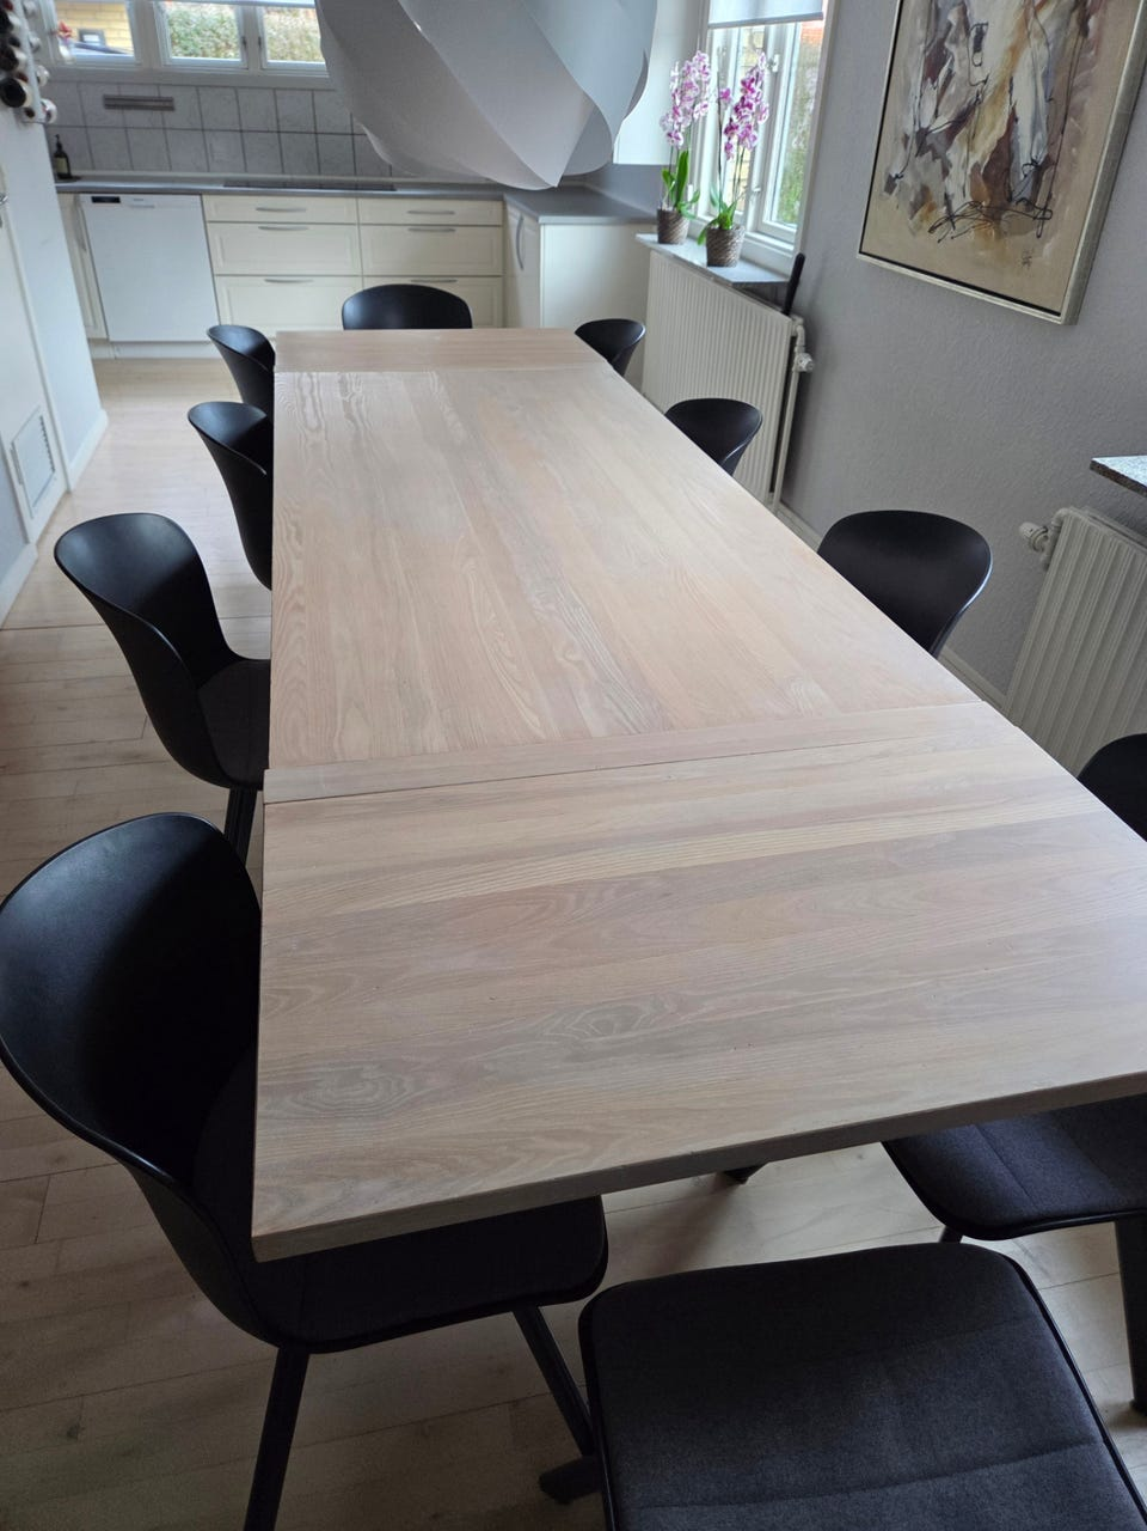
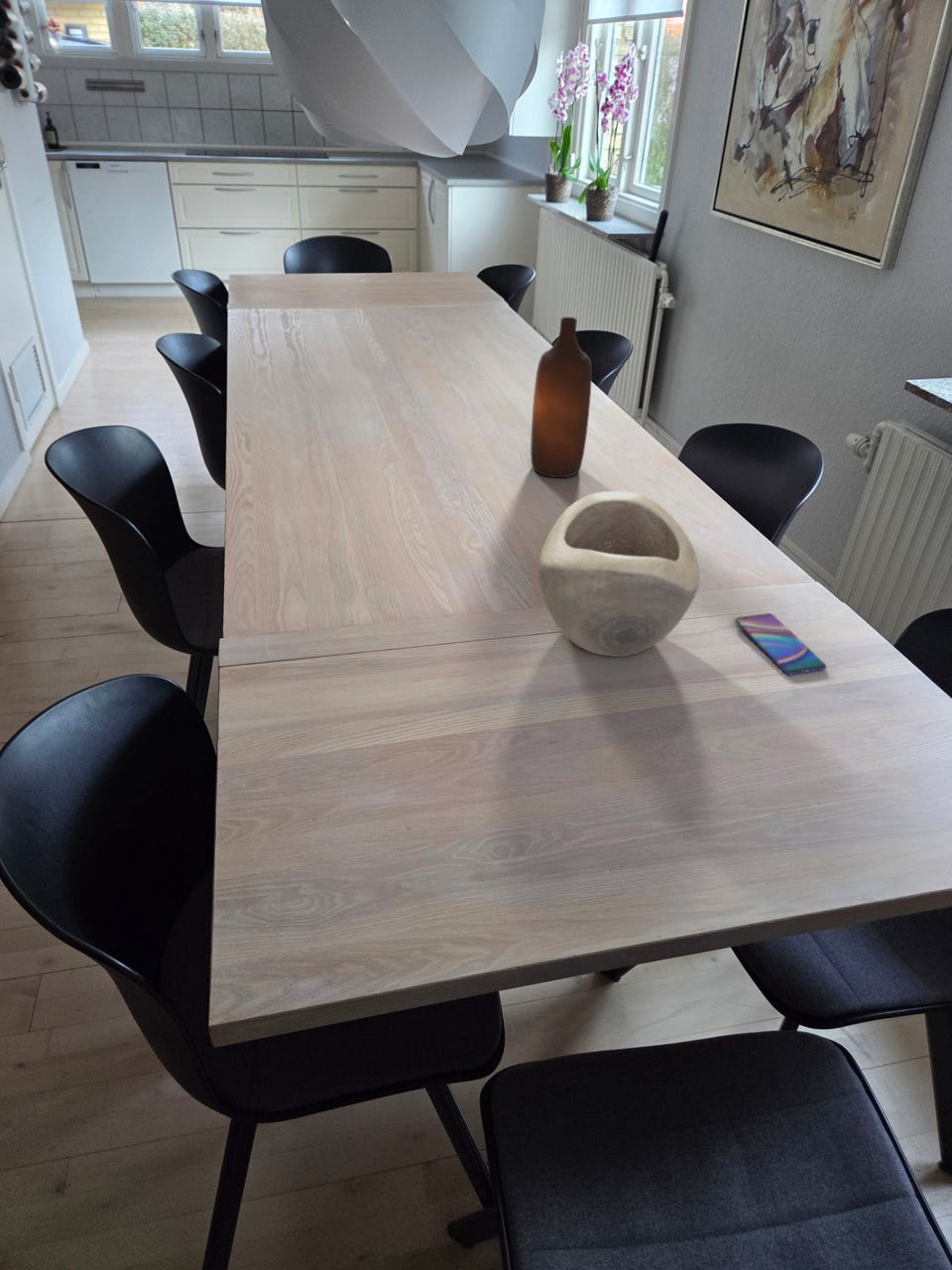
+ decorative bowl (617, 580)
+ smartphone (778, 642)
+ bottle (561, 397)
